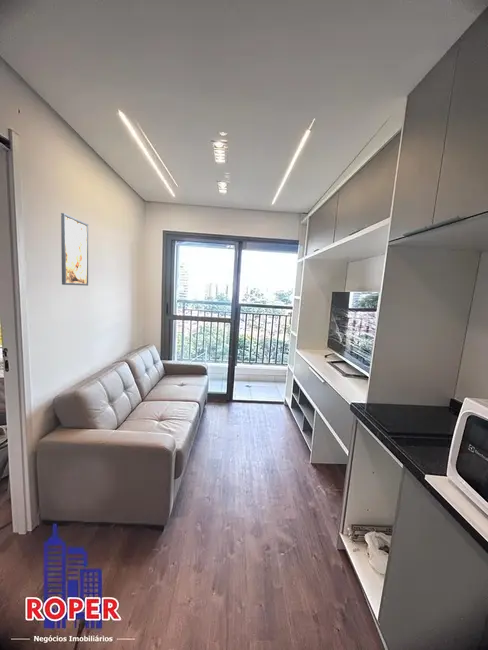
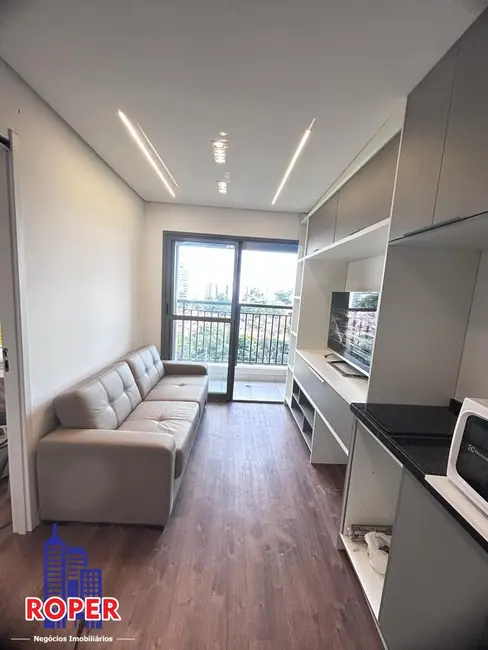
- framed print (75, 252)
